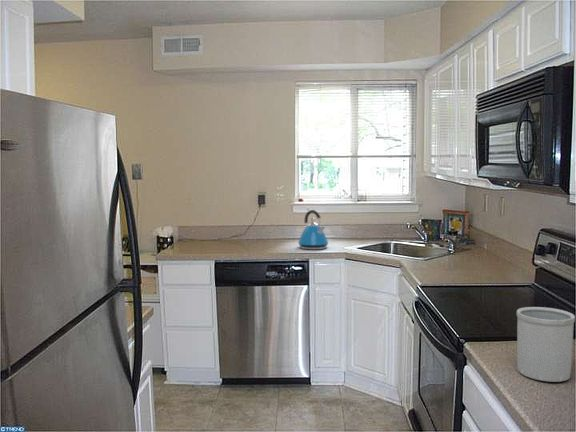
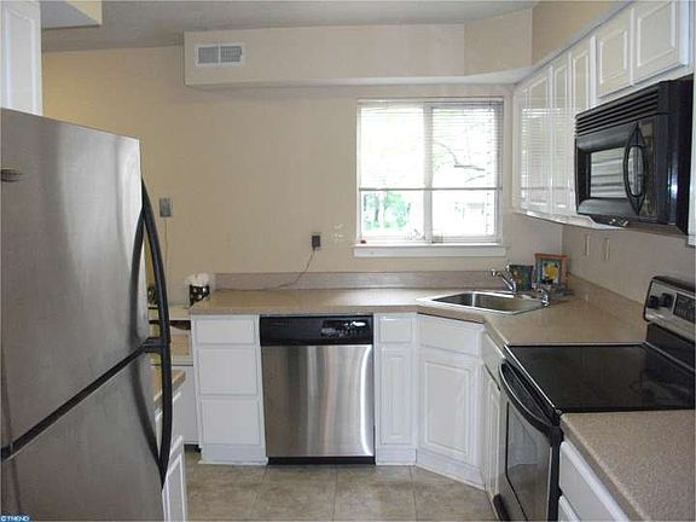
- kettle (312, 228)
- utensil holder (544, 343)
